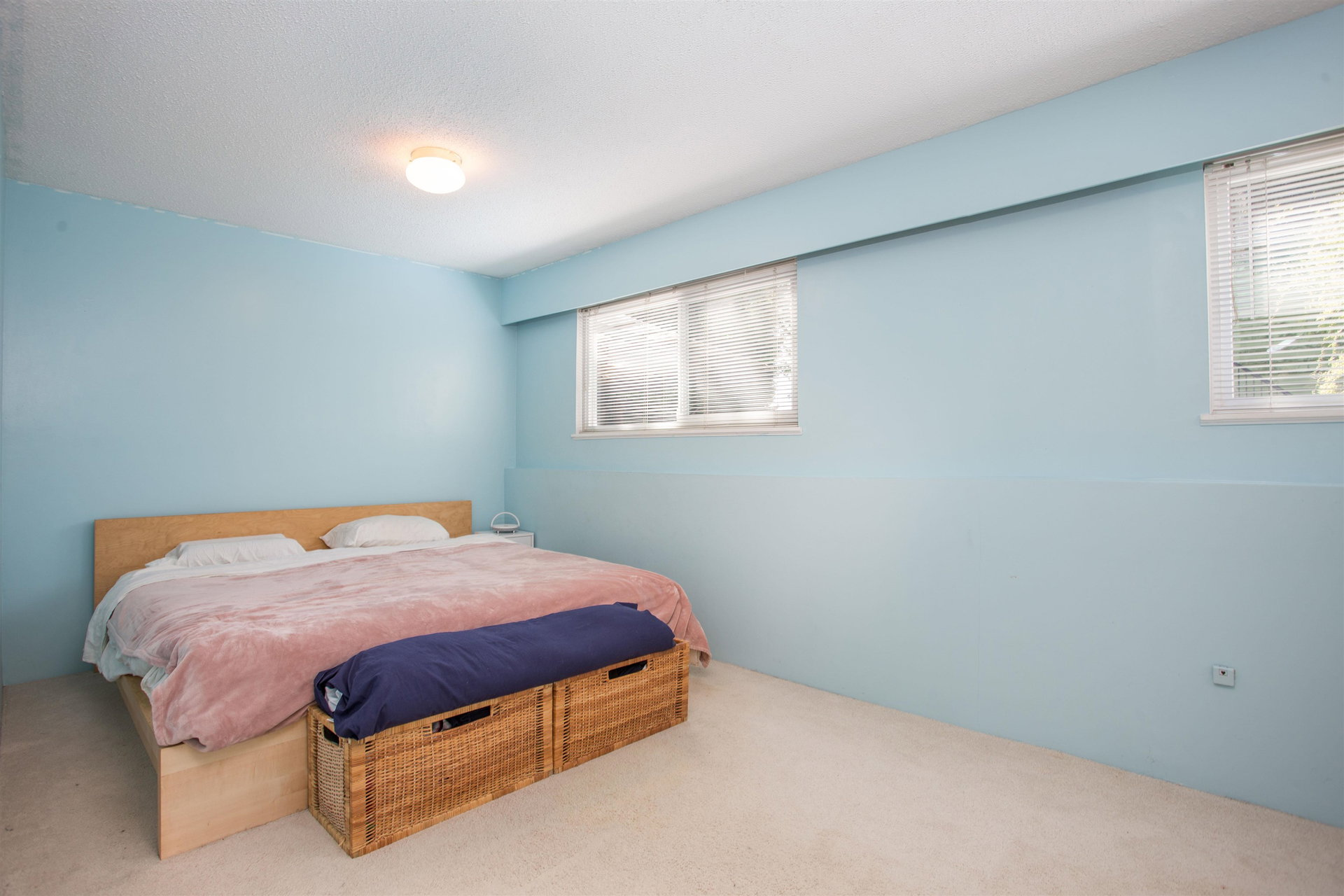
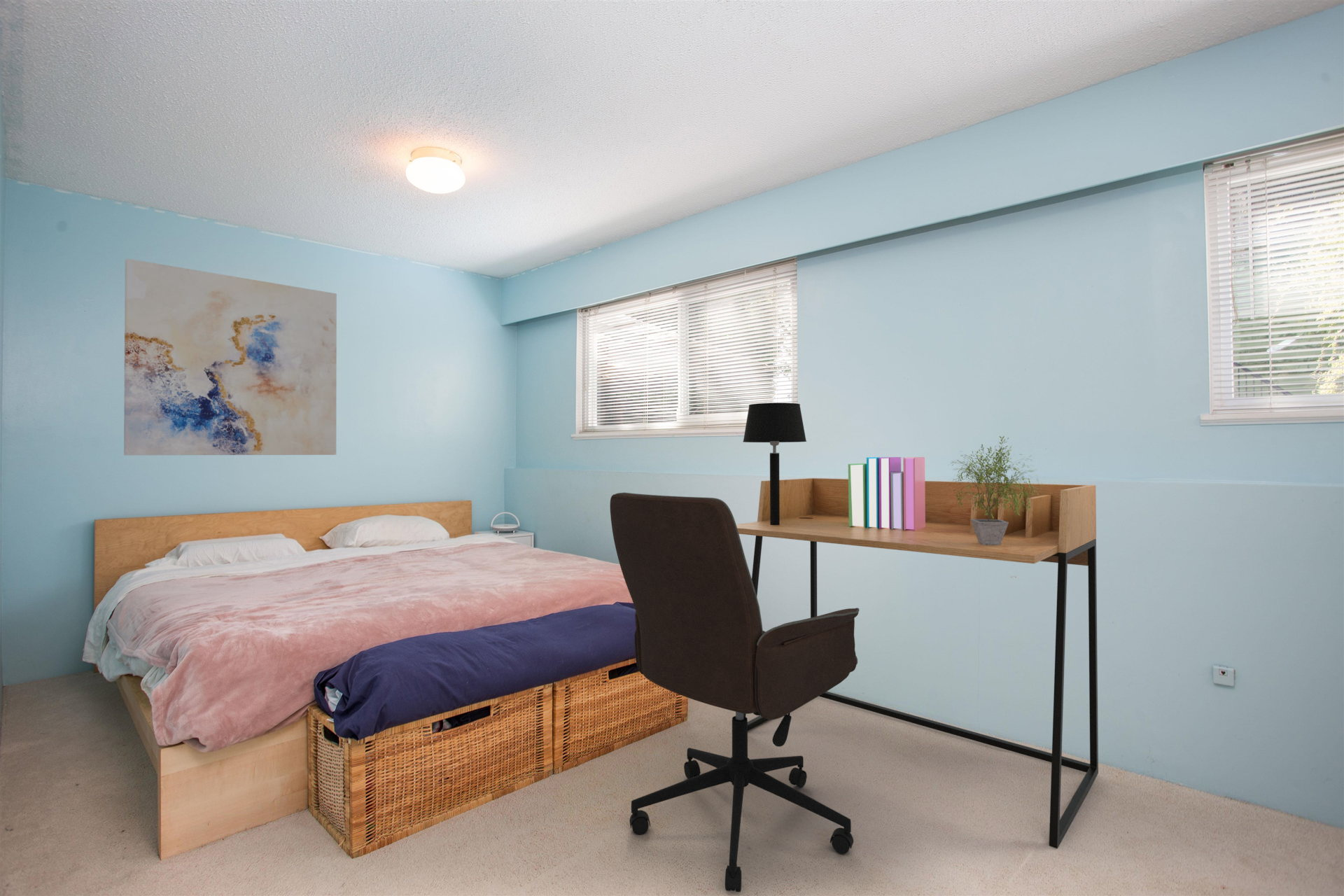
+ wall art (240, 366)
+ table lamp (774, 464)
+ potted plant (992, 489)
+ office chair (735, 657)
+ books (887, 491)
+ desk (904, 550)
